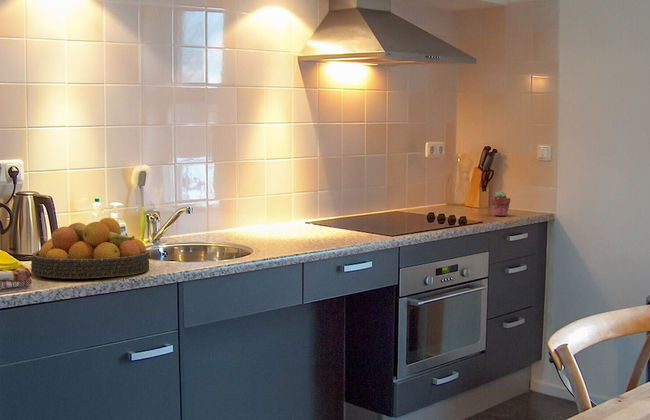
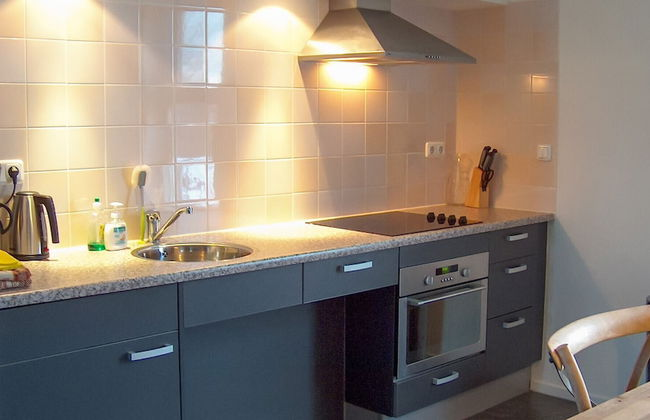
- potted succulent (500, 203)
- fruit bowl (91, 245)
